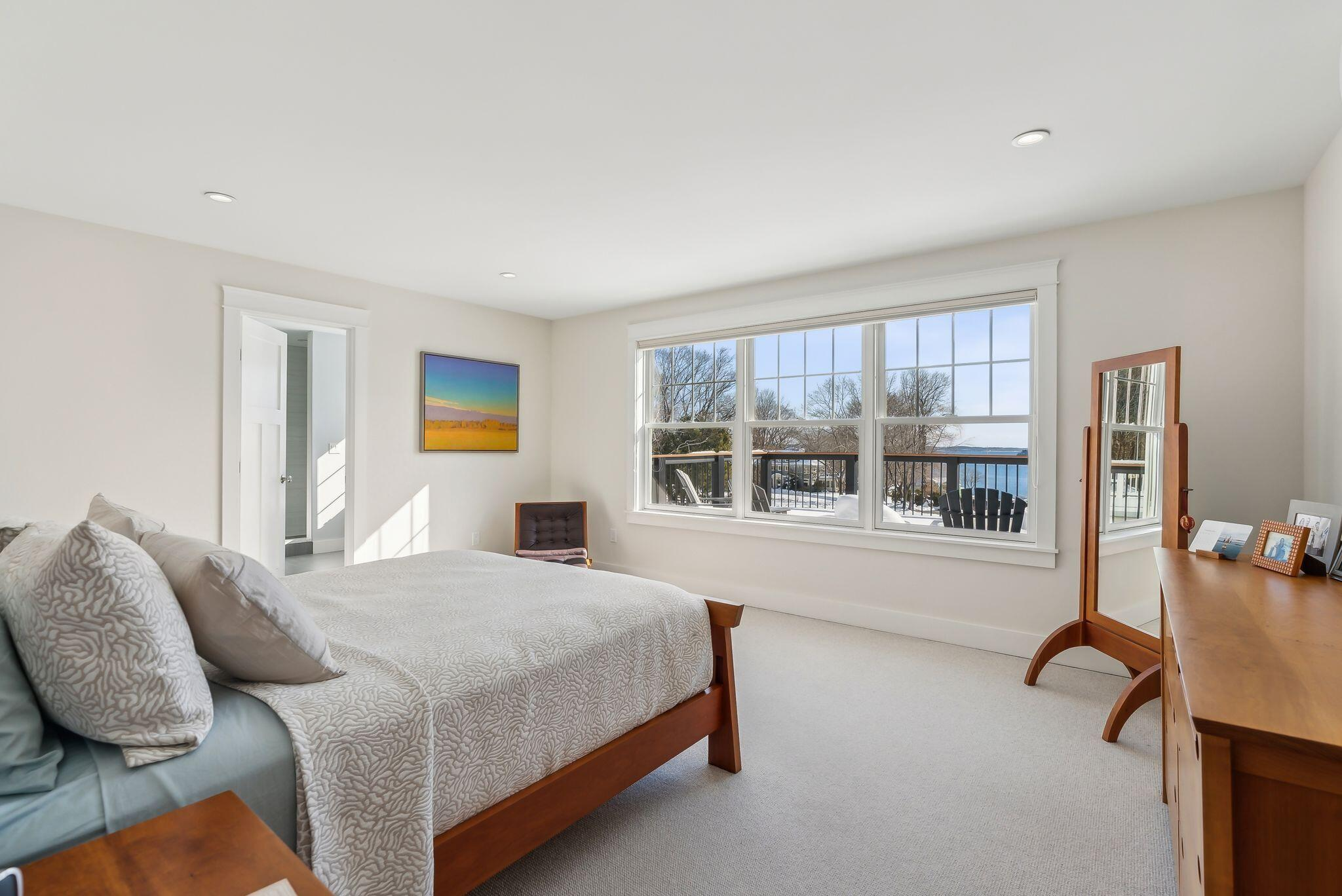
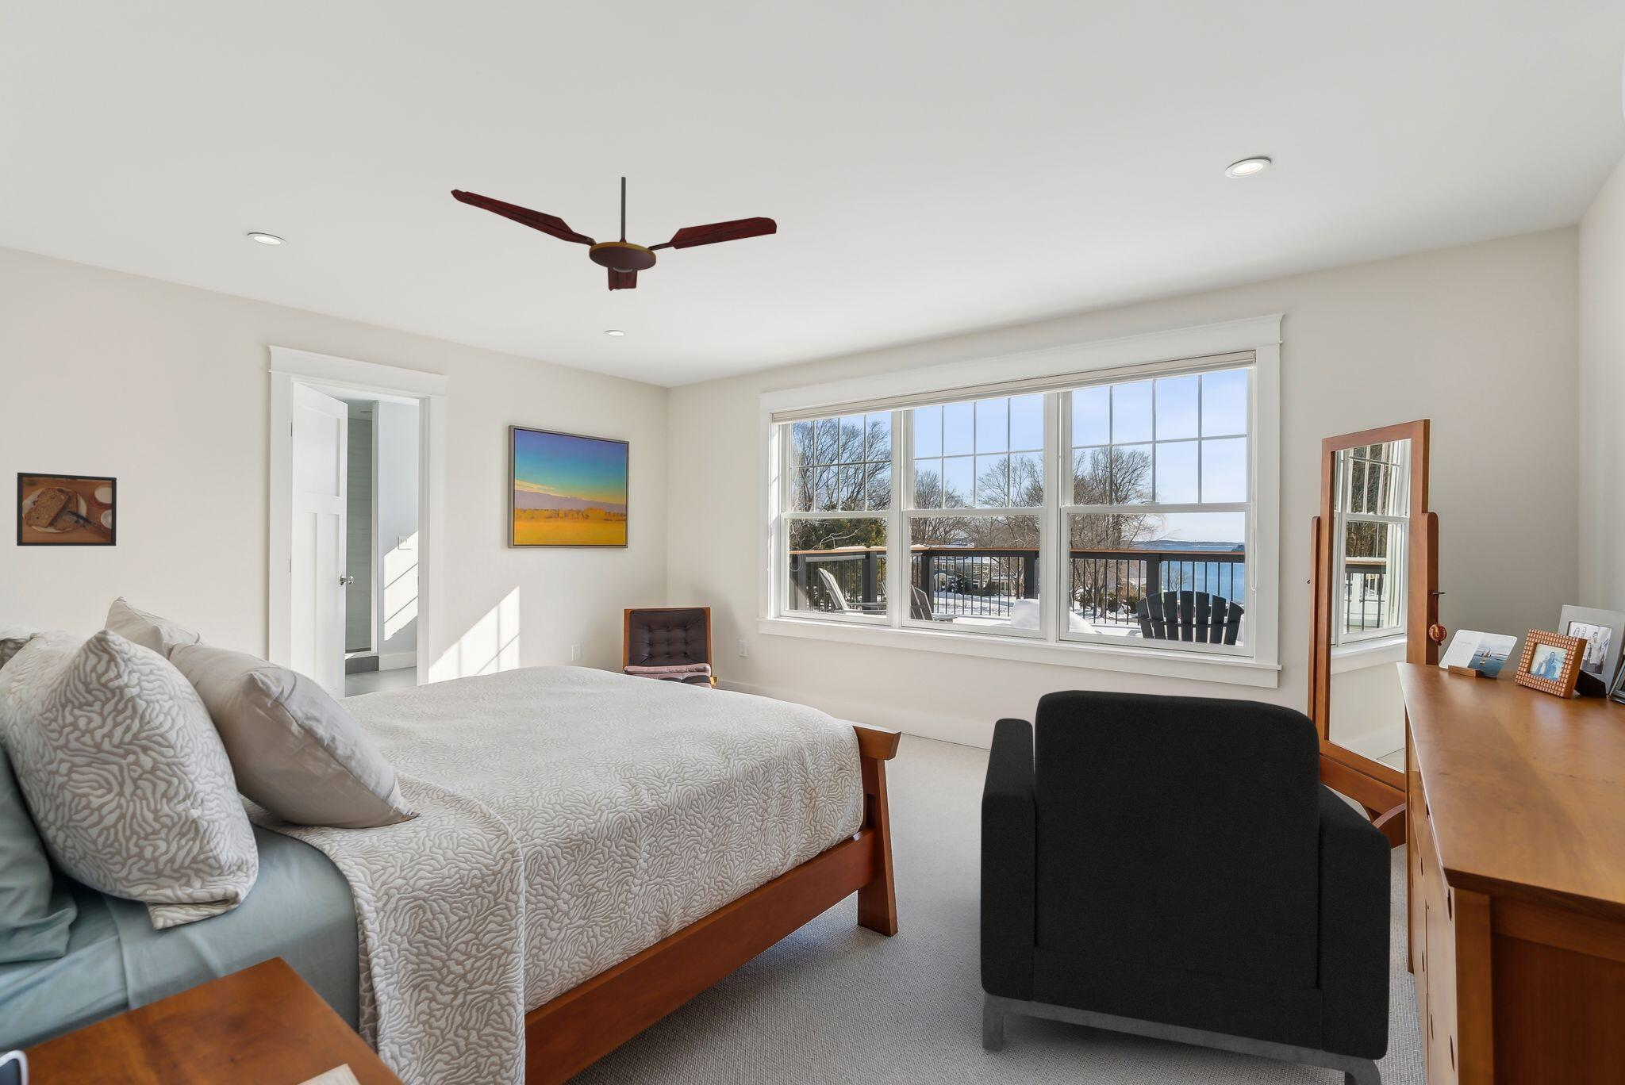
+ armchair (1143, 827)
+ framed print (68, 510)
+ ceiling fan (621, 236)
